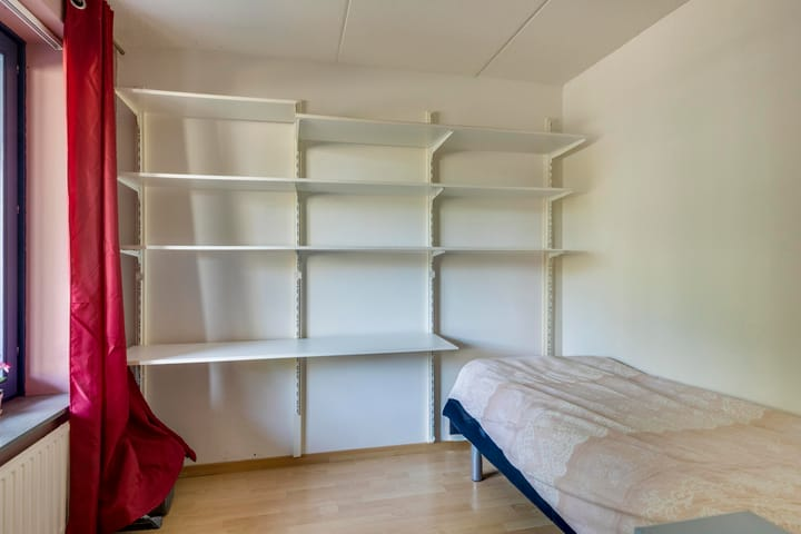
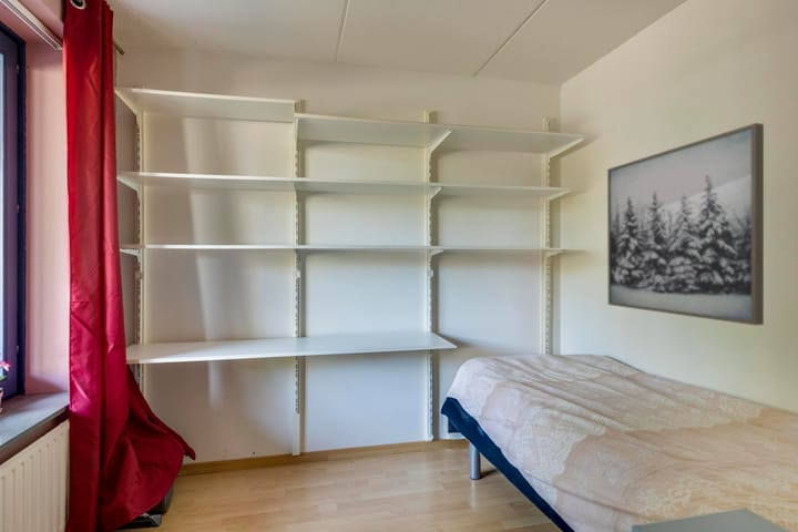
+ wall art (671, 232)
